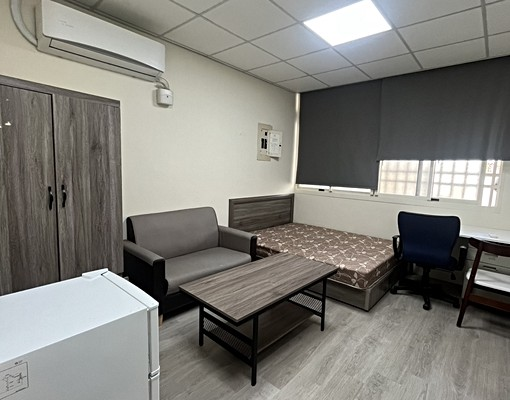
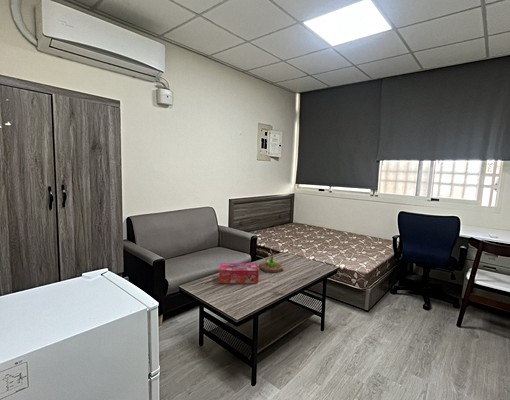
+ succulent planter (271, 261)
+ tissue box (238, 272)
